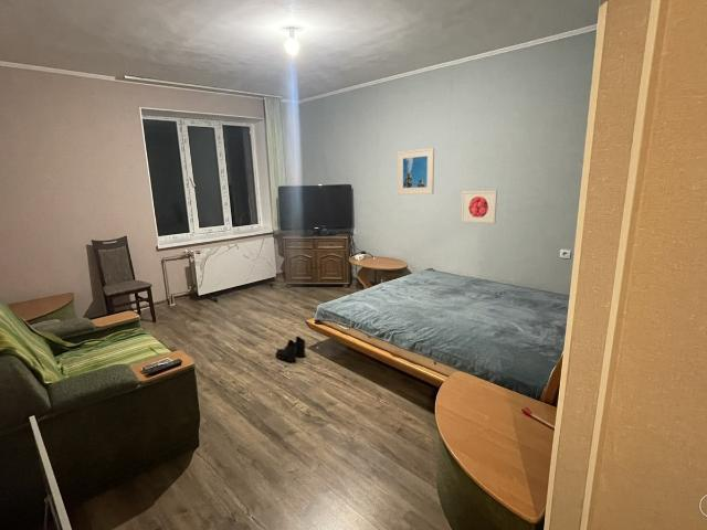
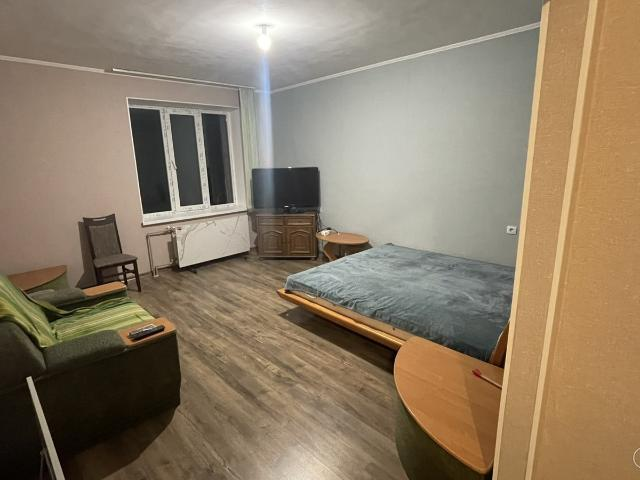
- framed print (414, 172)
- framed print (478, 206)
- boots (291, 346)
